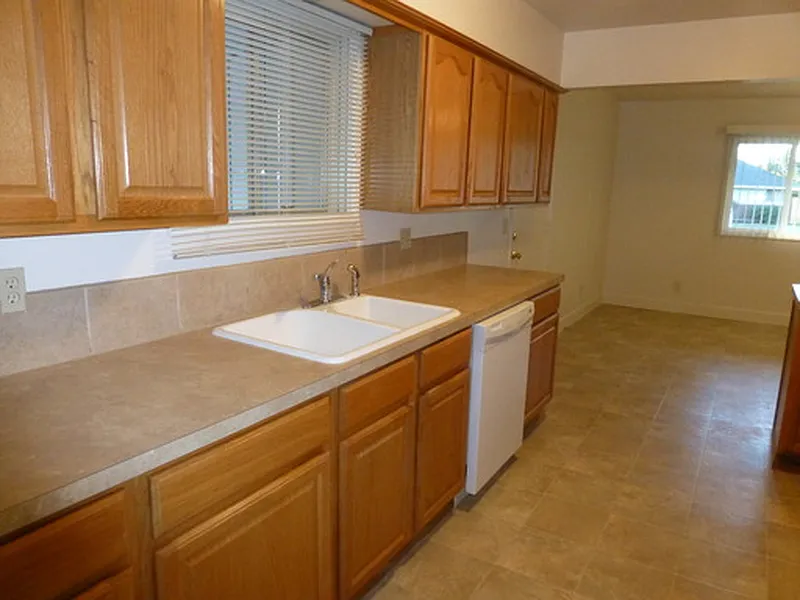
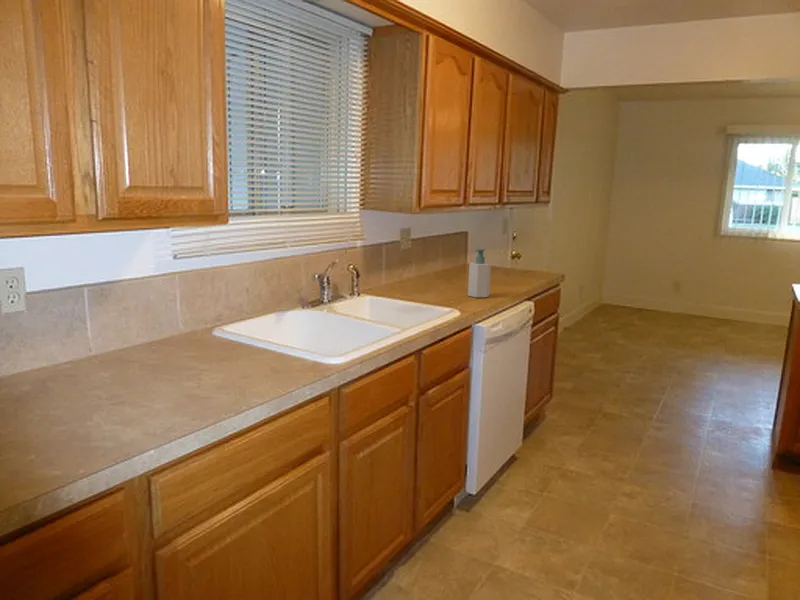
+ soap bottle (479, 272)
